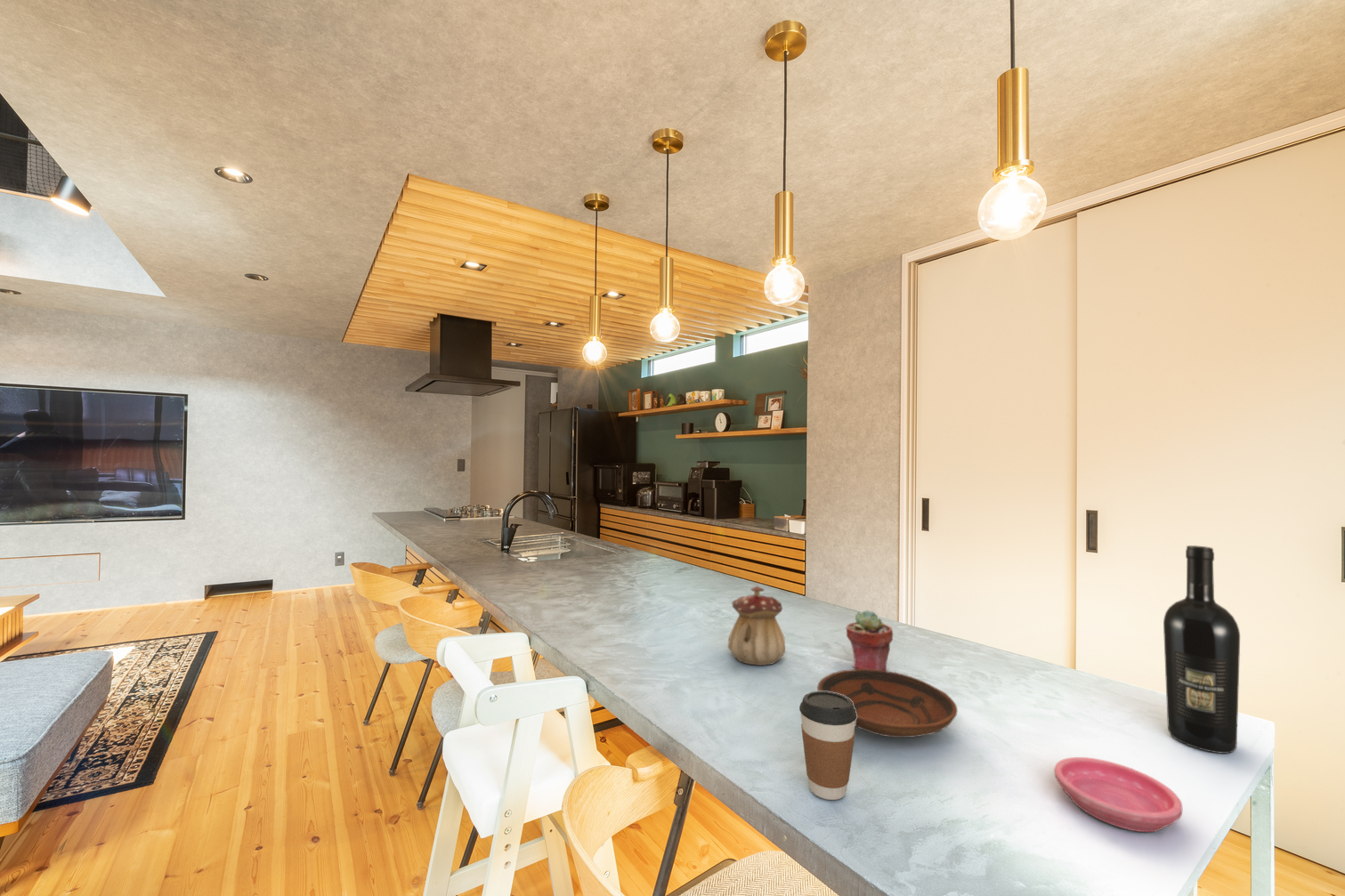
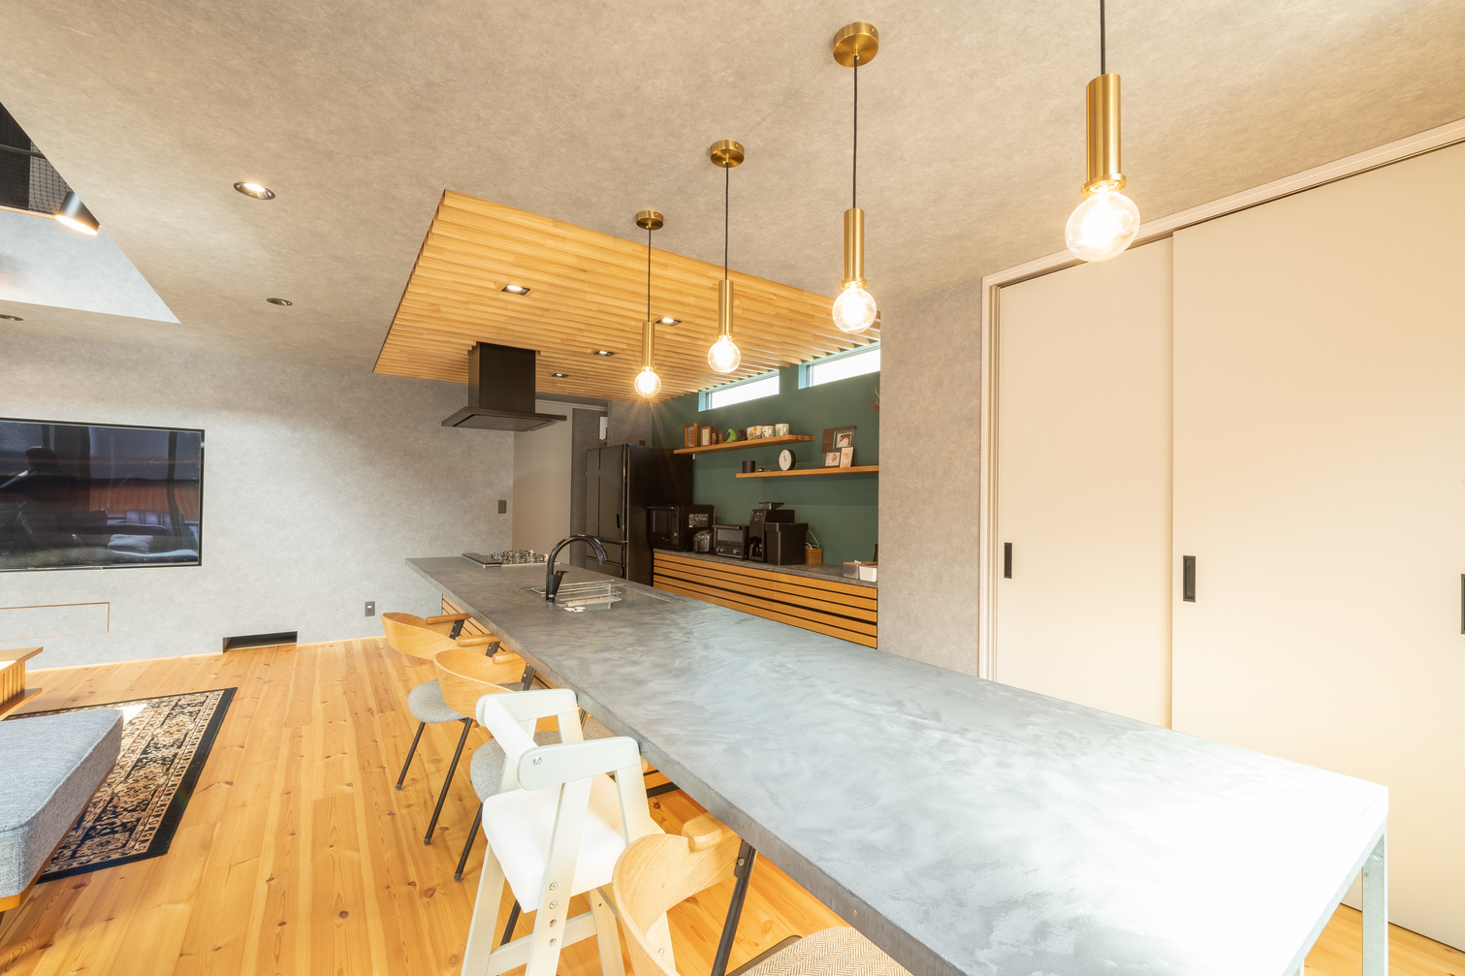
- potted succulent (869, 639)
- wine bottle (1200, 643)
- bowl (884, 707)
- saucer (1114, 795)
- teapot (755, 622)
- coffee cup (827, 744)
